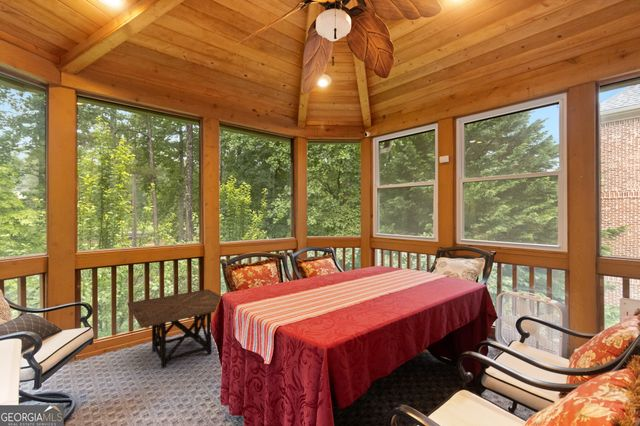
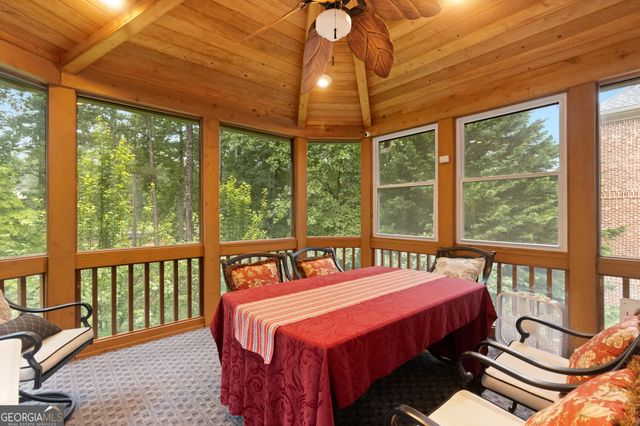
- side table (181, 328)
